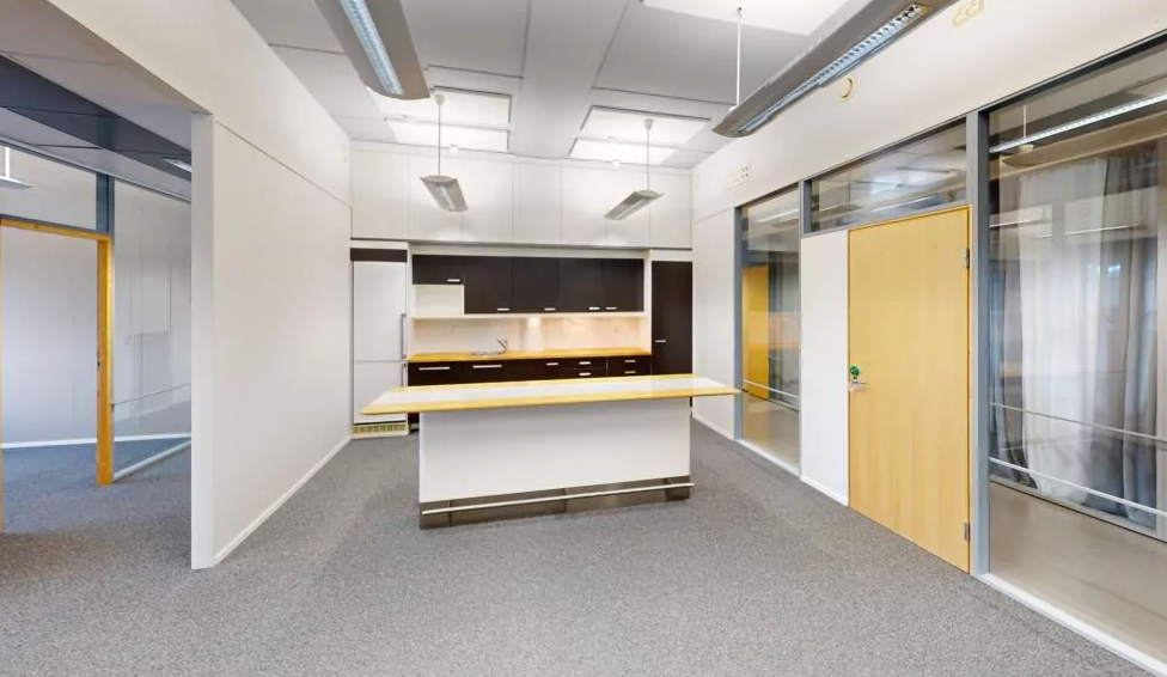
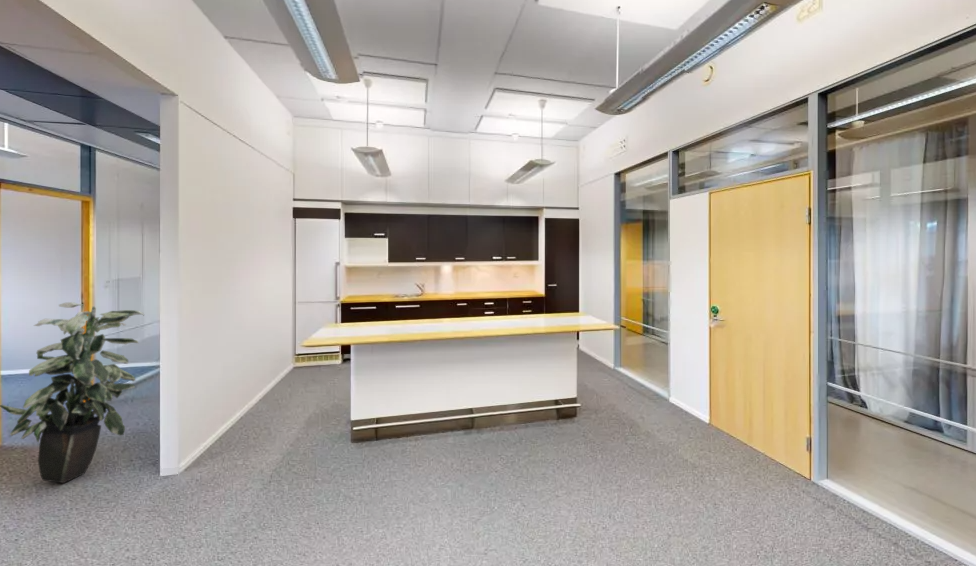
+ indoor plant (79, 388)
